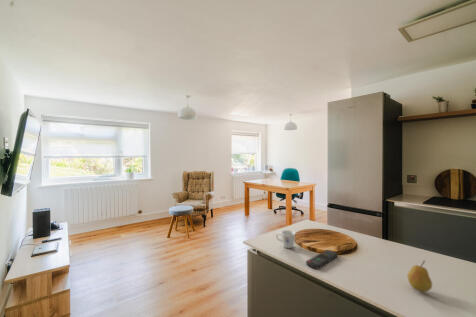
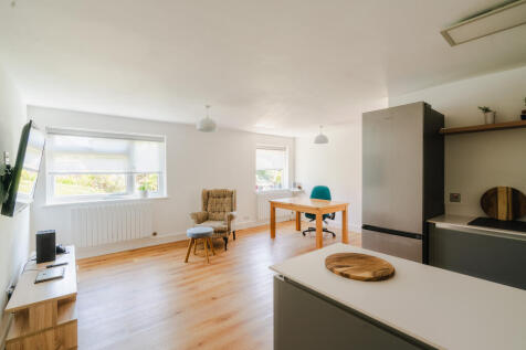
- remote control (322, 258)
- mug (285, 239)
- fruit (419, 276)
